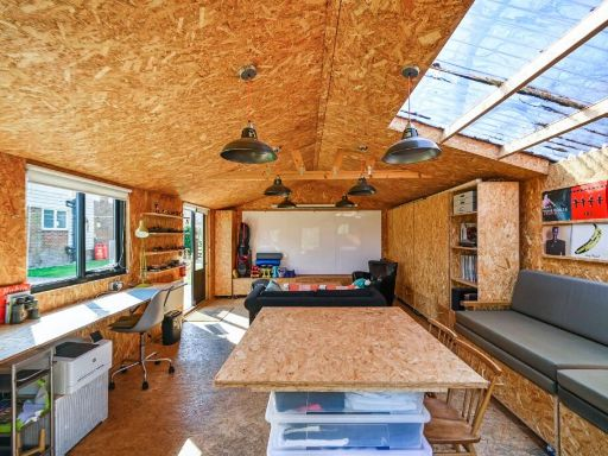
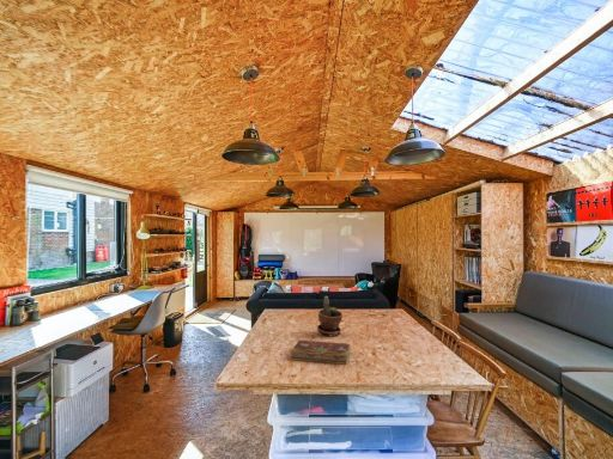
+ potted plant (329, 313)
+ book (321, 350)
